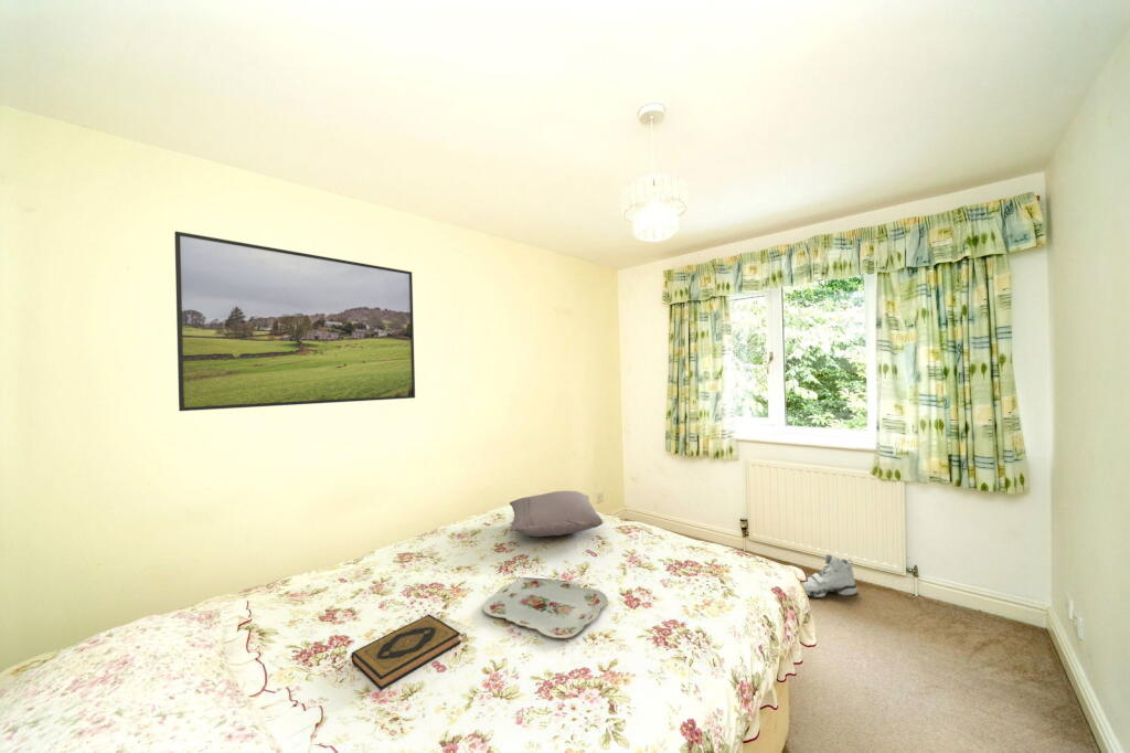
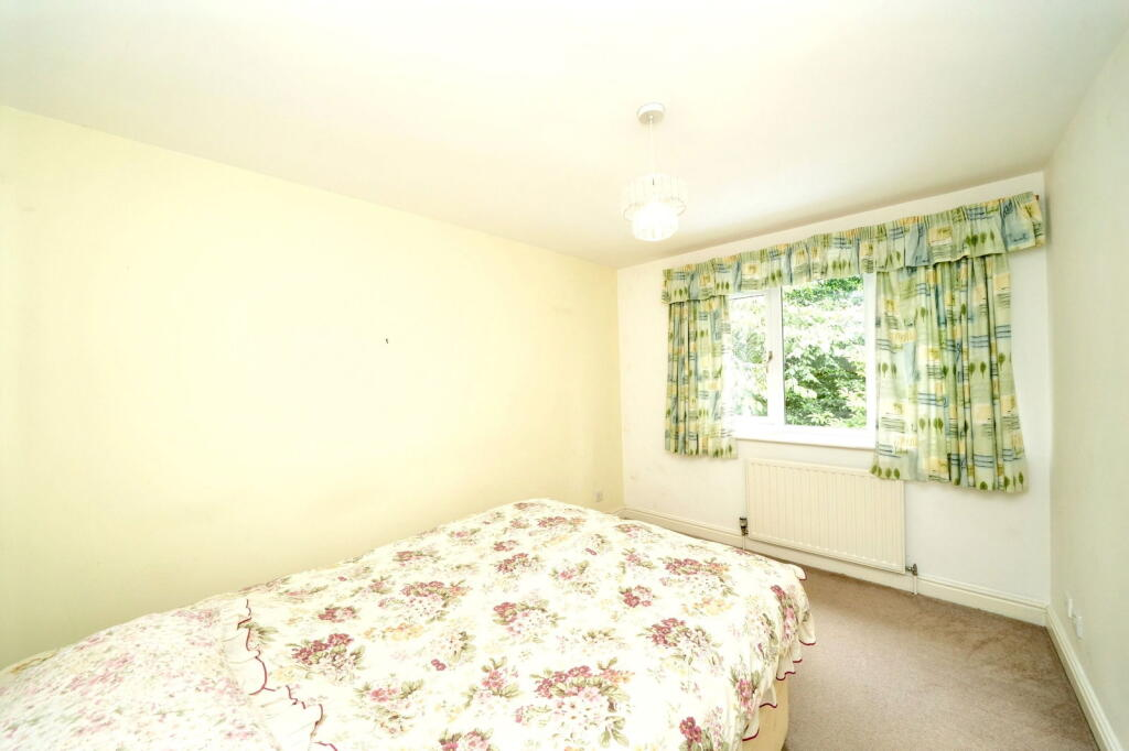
- hardback book (407, 647)
- serving tray (545, 603)
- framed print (316, 329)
- sneaker (824, 574)
- pillow (553, 512)
